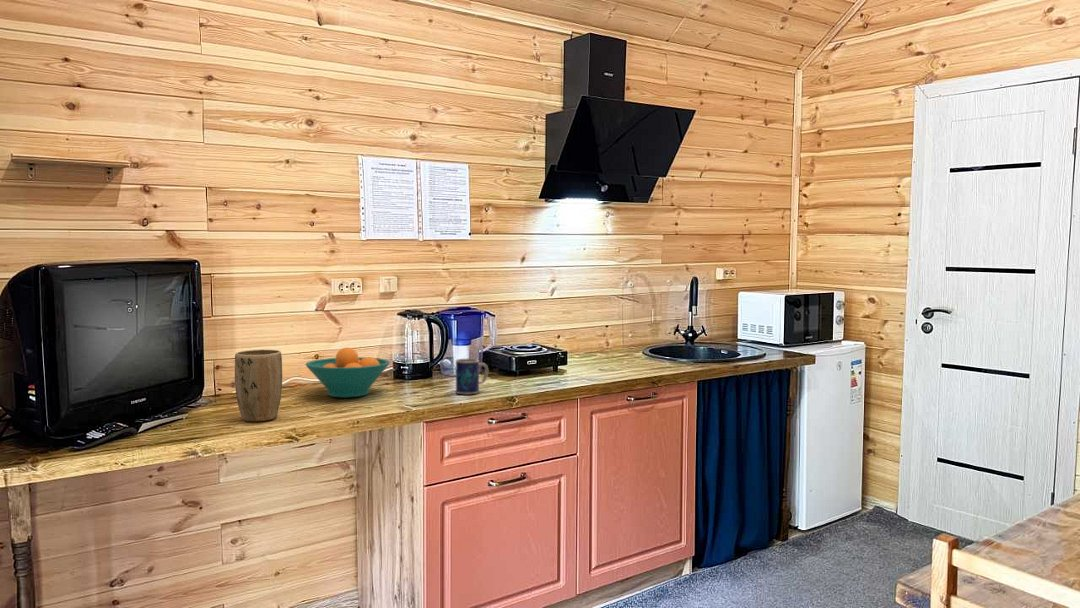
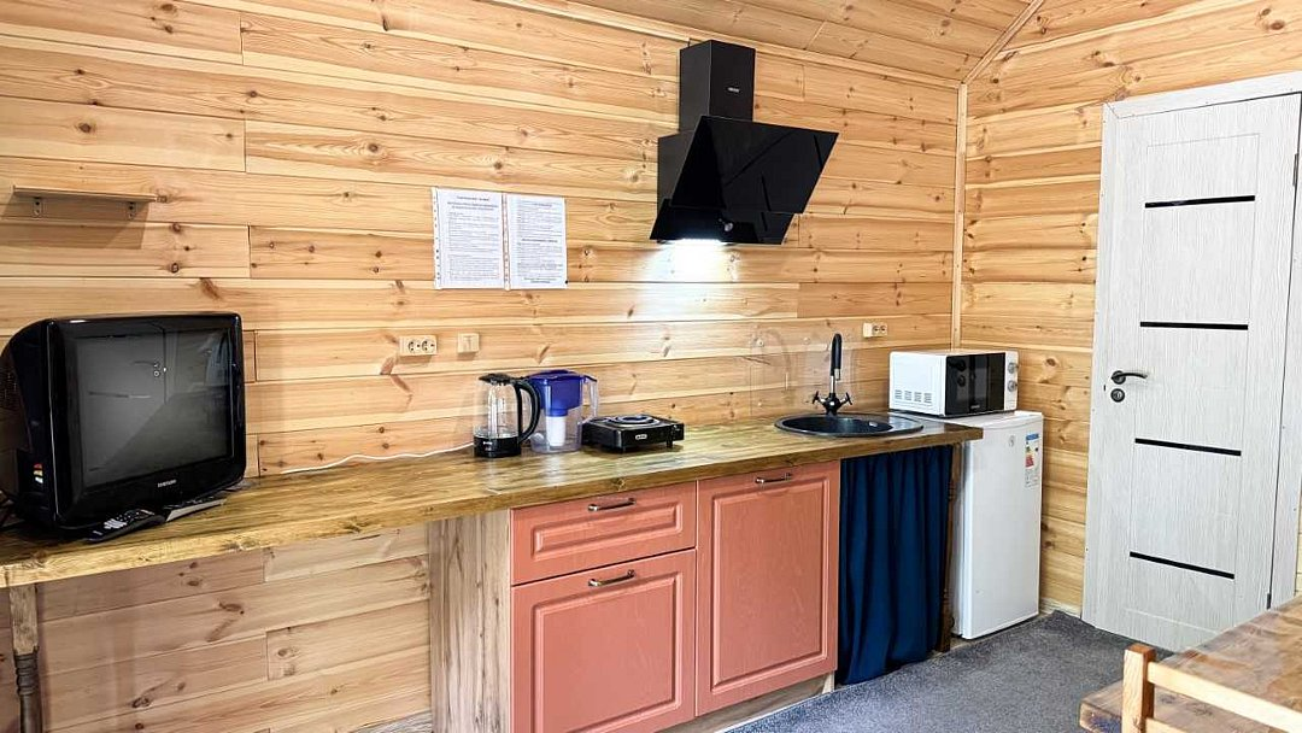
- mug (472, 375)
- fruit bowl (348, 371)
- plant pot (259, 385)
